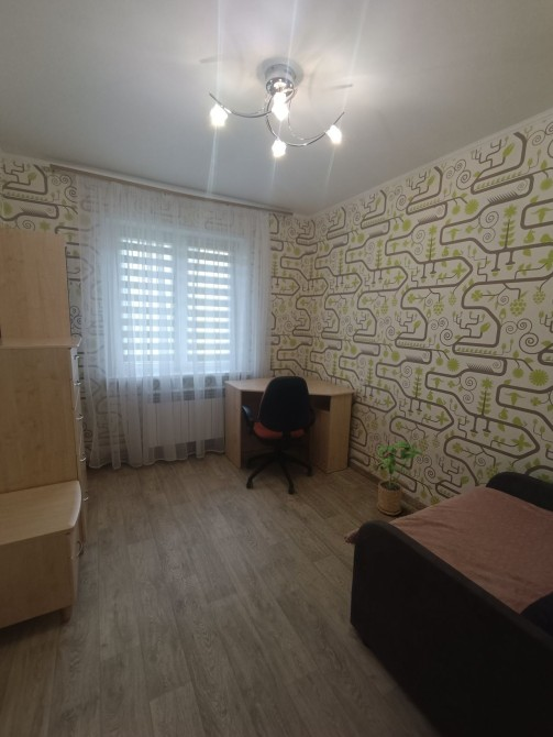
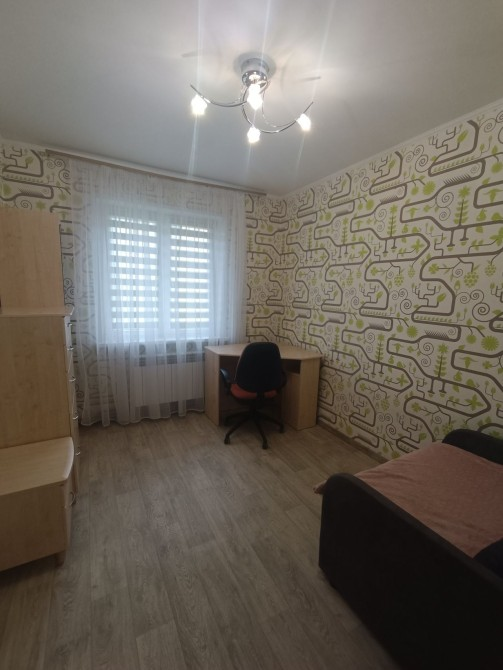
- house plant (390, 475)
